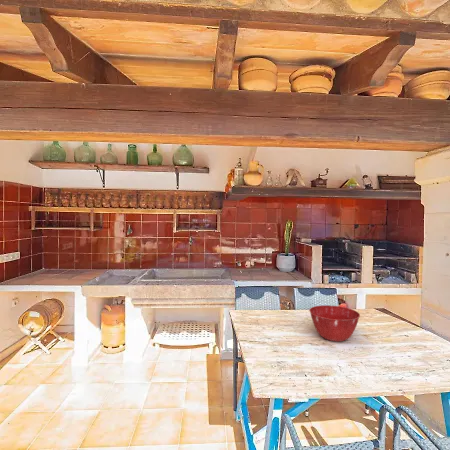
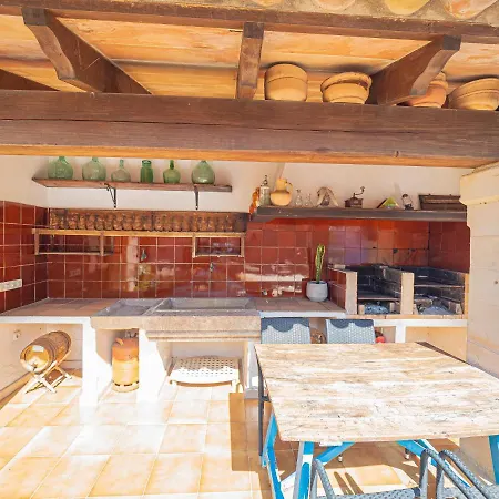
- mixing bowl (333, 324)
